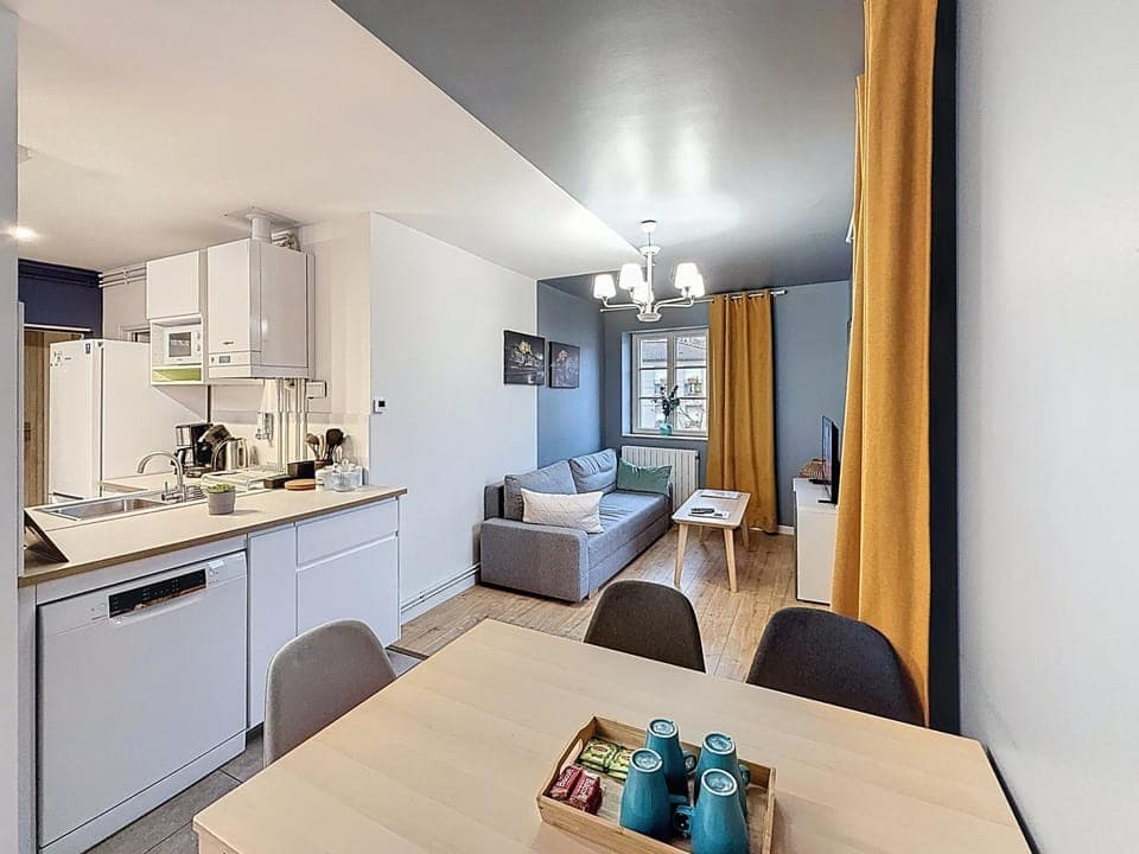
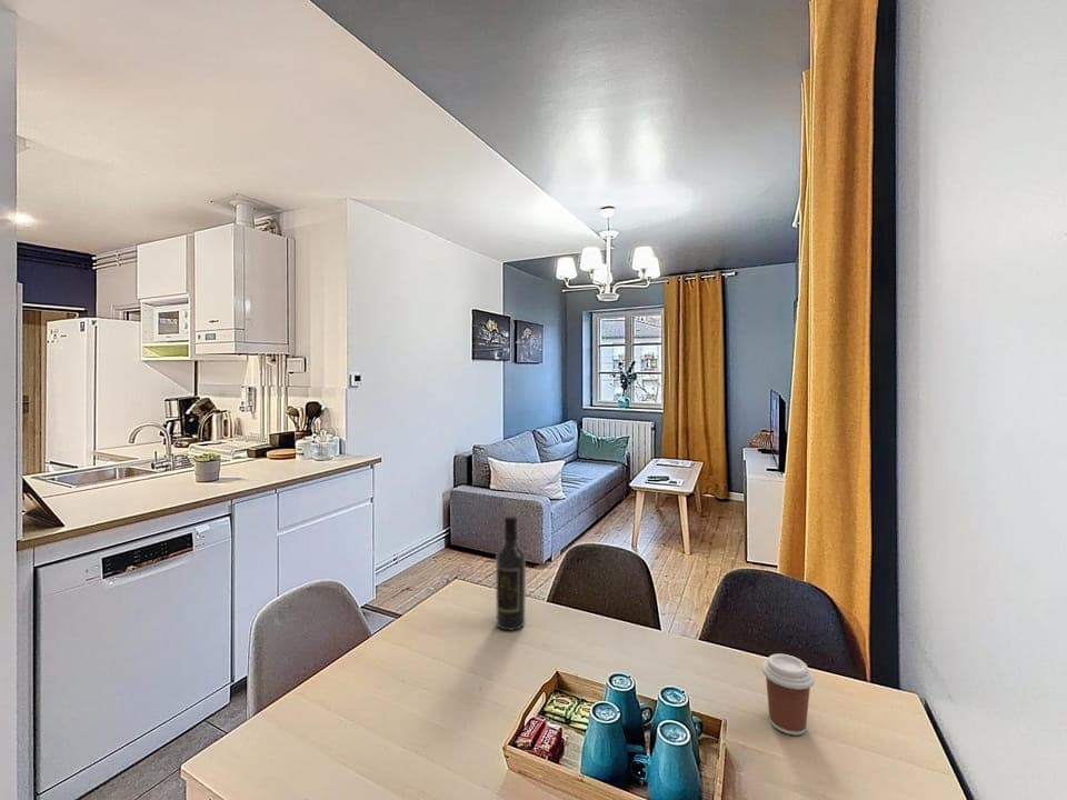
+ wine bottle (510, 570)
+ coffee cup (787, 692)
